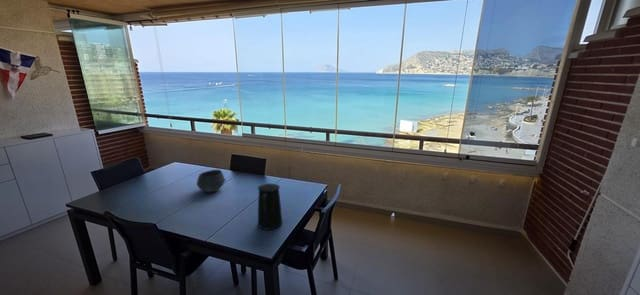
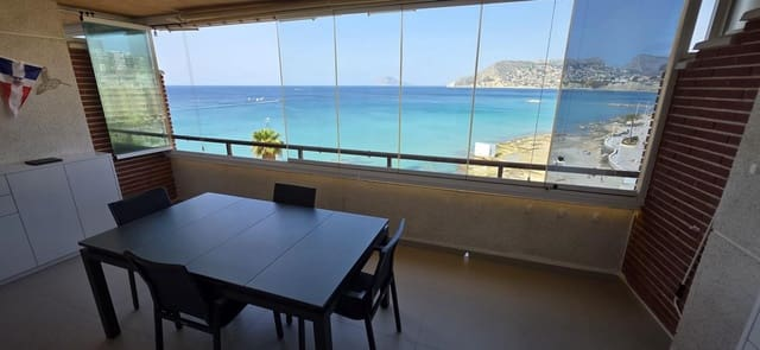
- pitcher (268, 205)
- bowl (211, 181)
